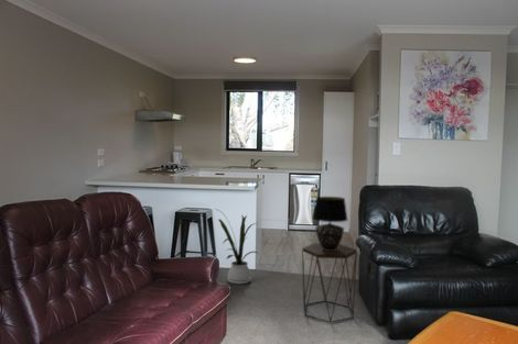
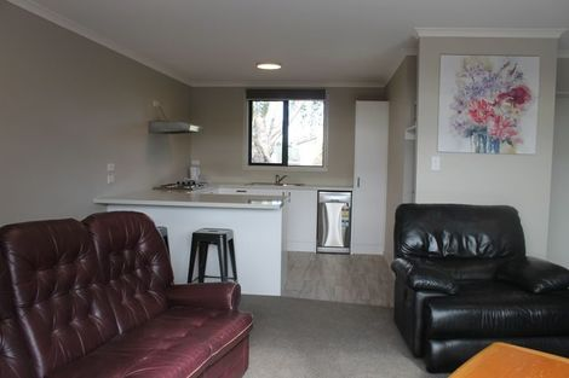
- side table (330, 280)
- house plant (236, 244)
- table lamp (330, 223)
